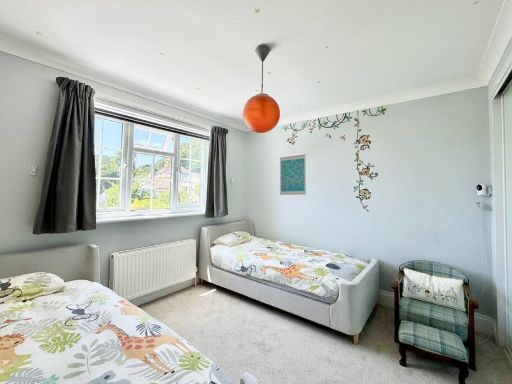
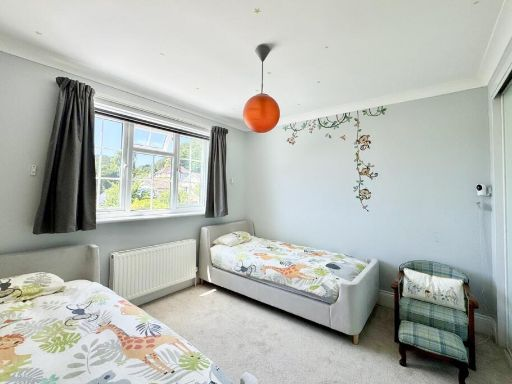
- wall art (292, 175)
